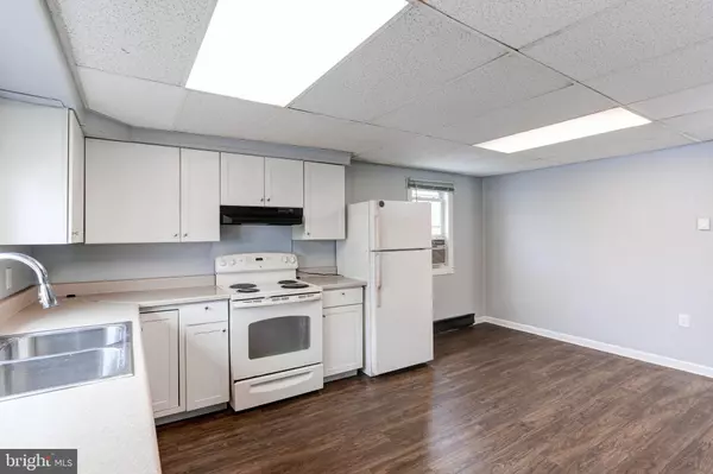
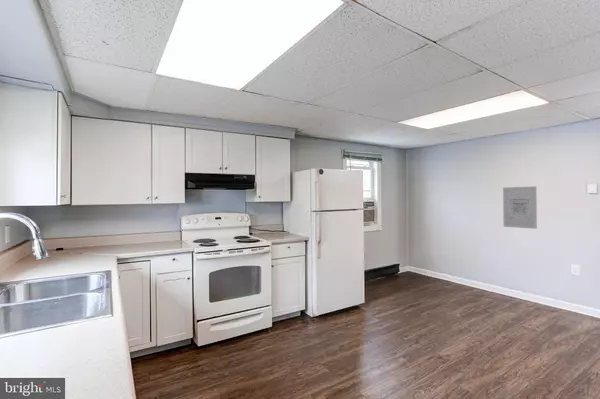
+ wall art (519, 207)
